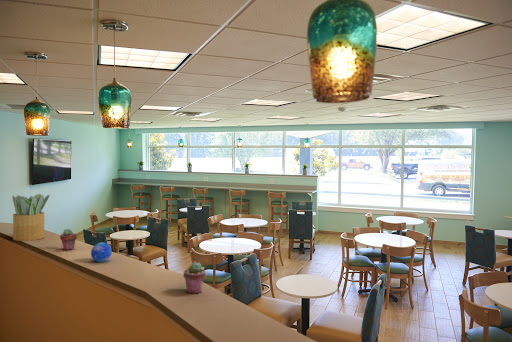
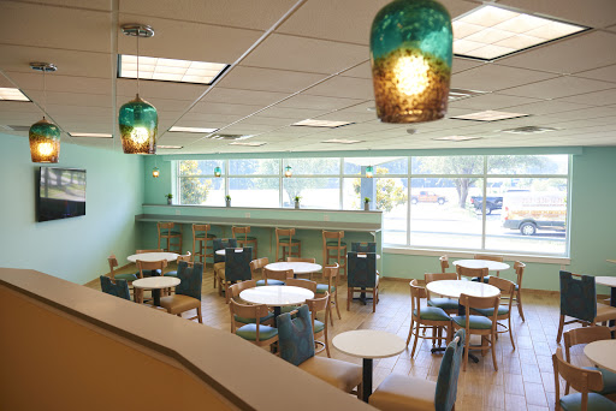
- decorative orb (101, 252)
- potted succulent (68, 238)
- potted plant (31, 216)
- potted succulent (194, 276)
